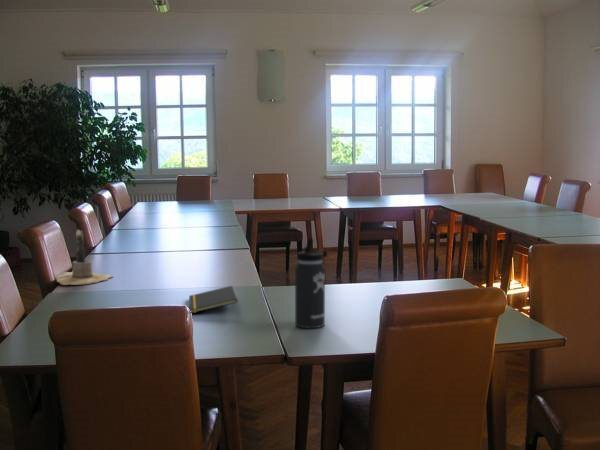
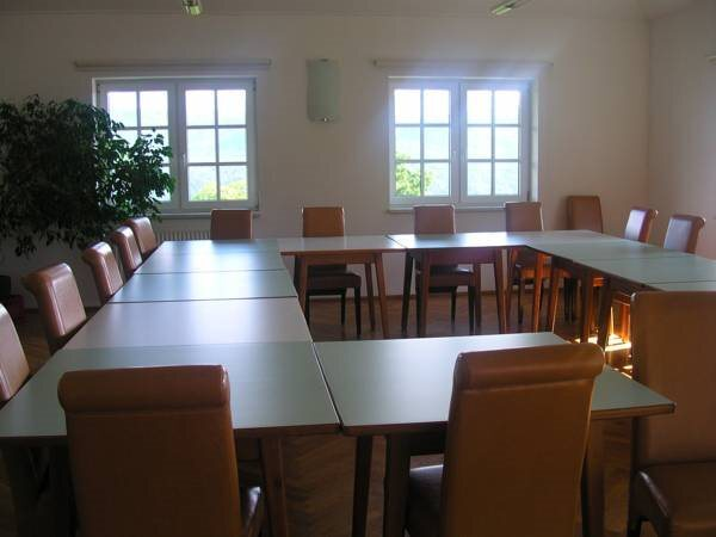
- thermos bottle (312, 281)
- notepad (212, 298)
- potted cactus (78, 255)
